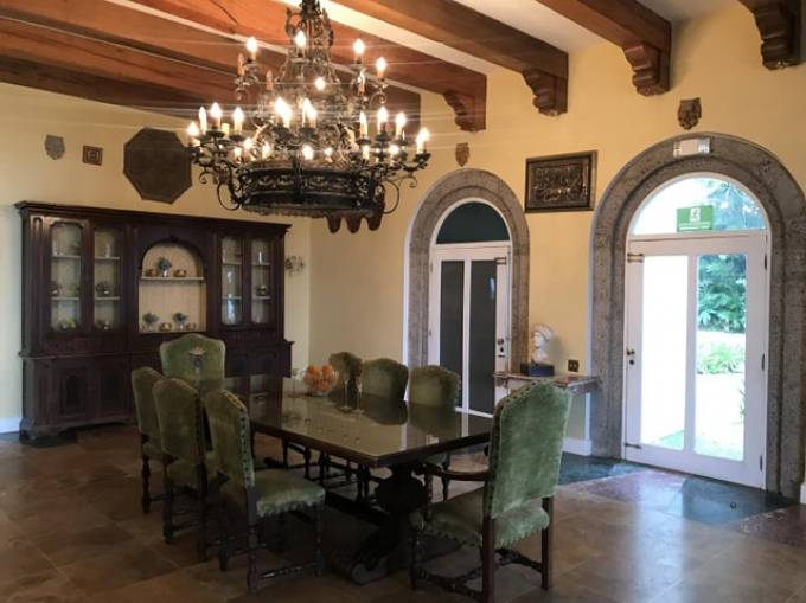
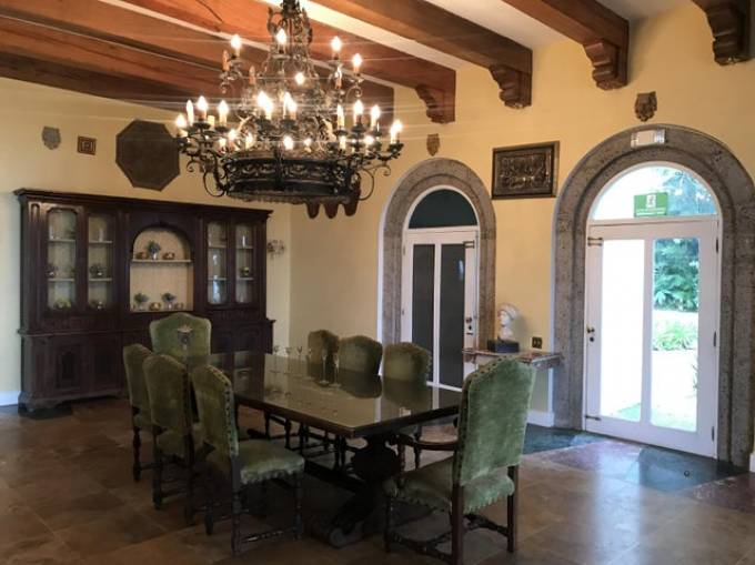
- fruit basket (319, 379)
